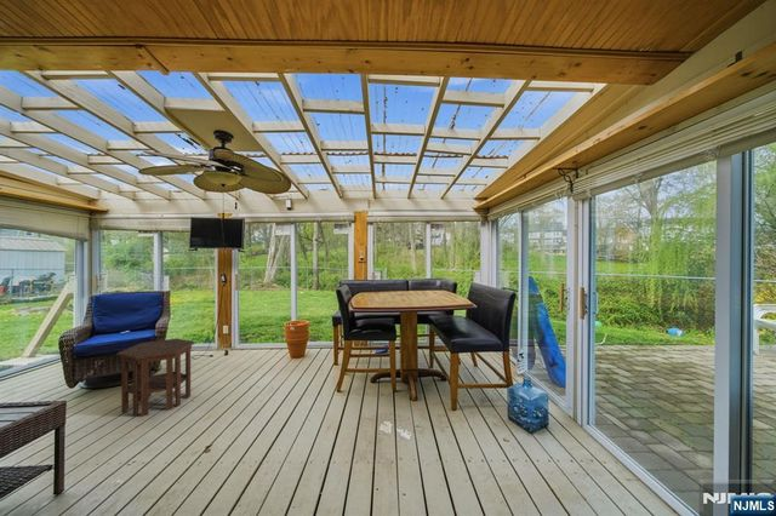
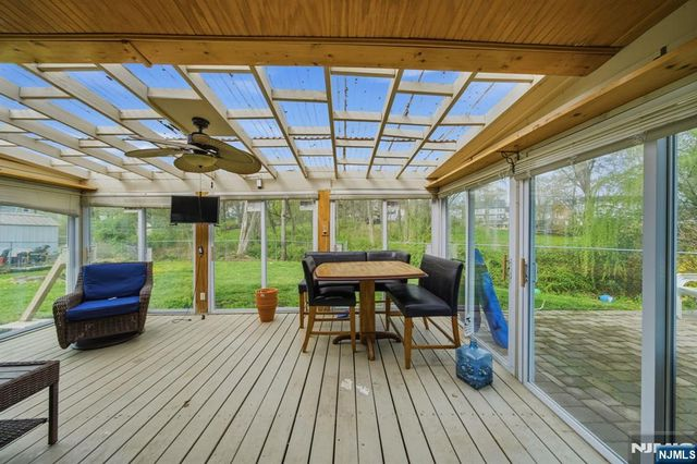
- side table (158, 374)
